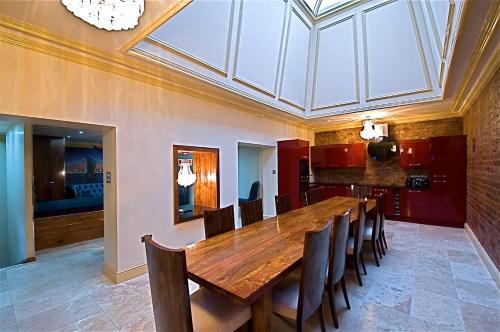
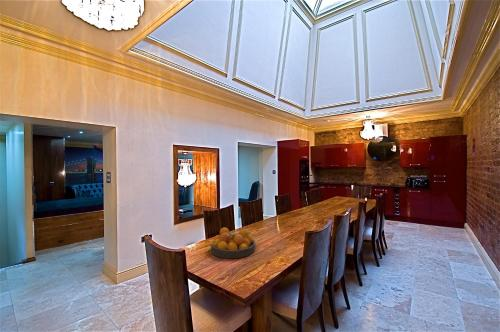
+ fruit bowl (233, 239)
